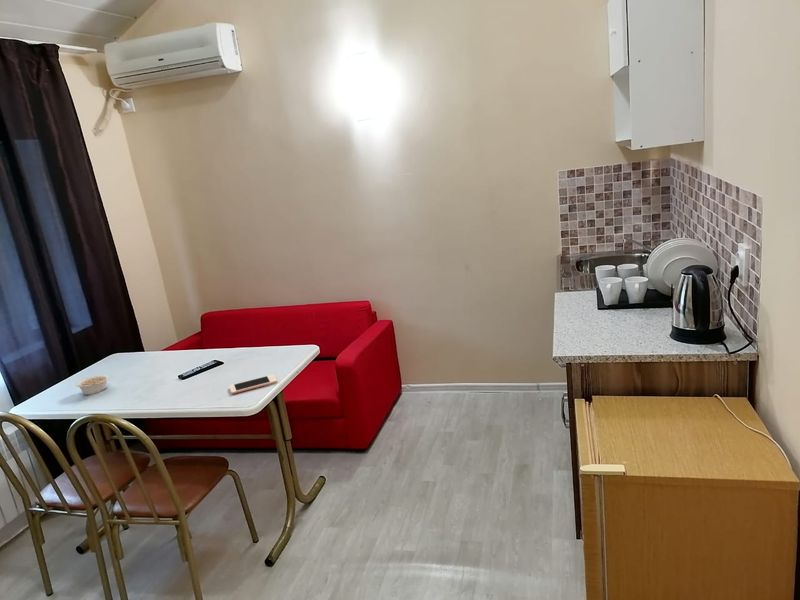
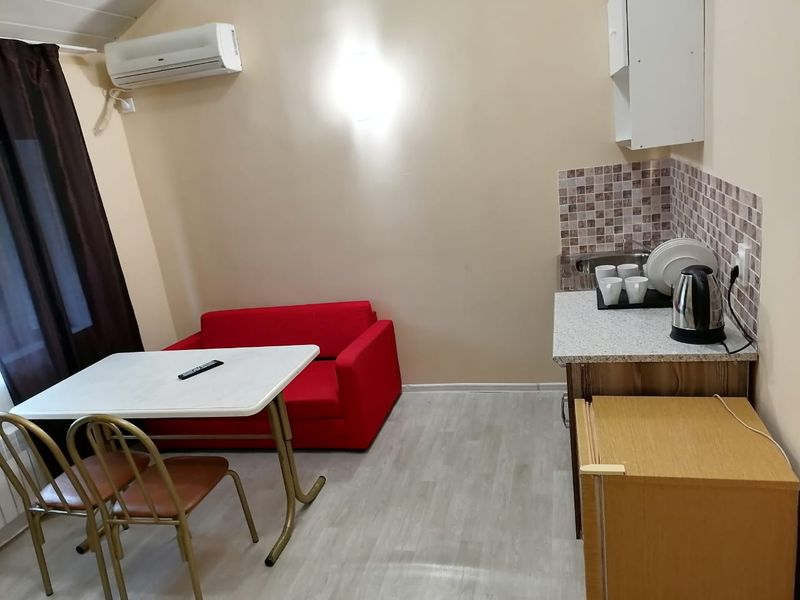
- cell phone (253, 384)
- legume (94, 384)
